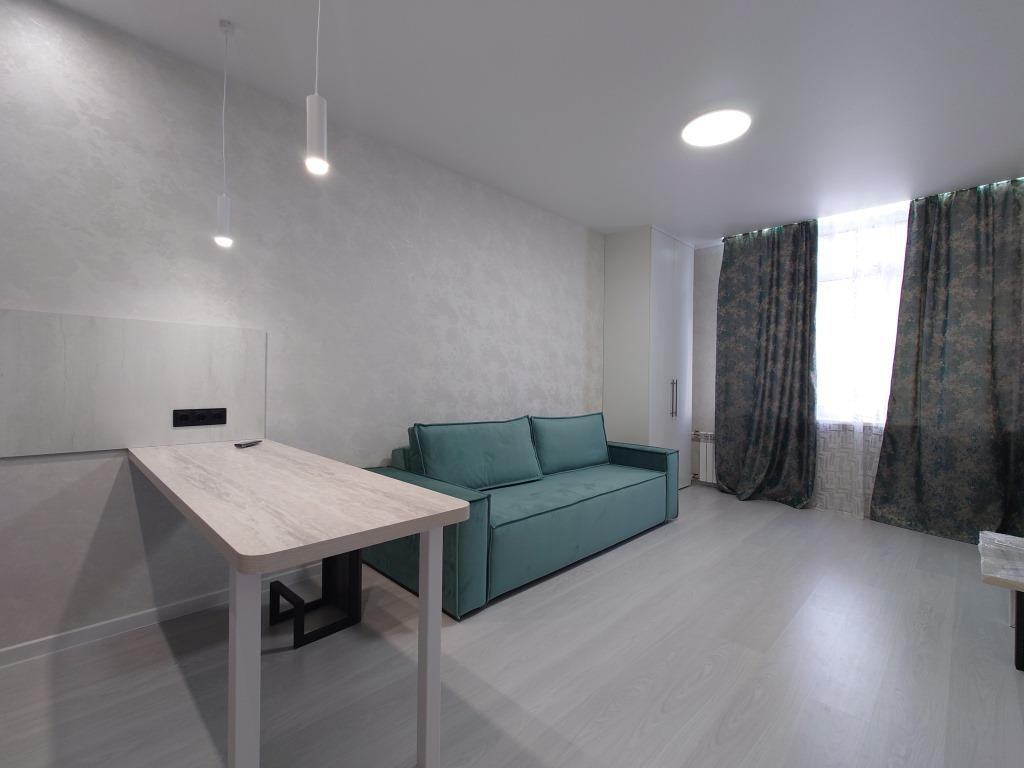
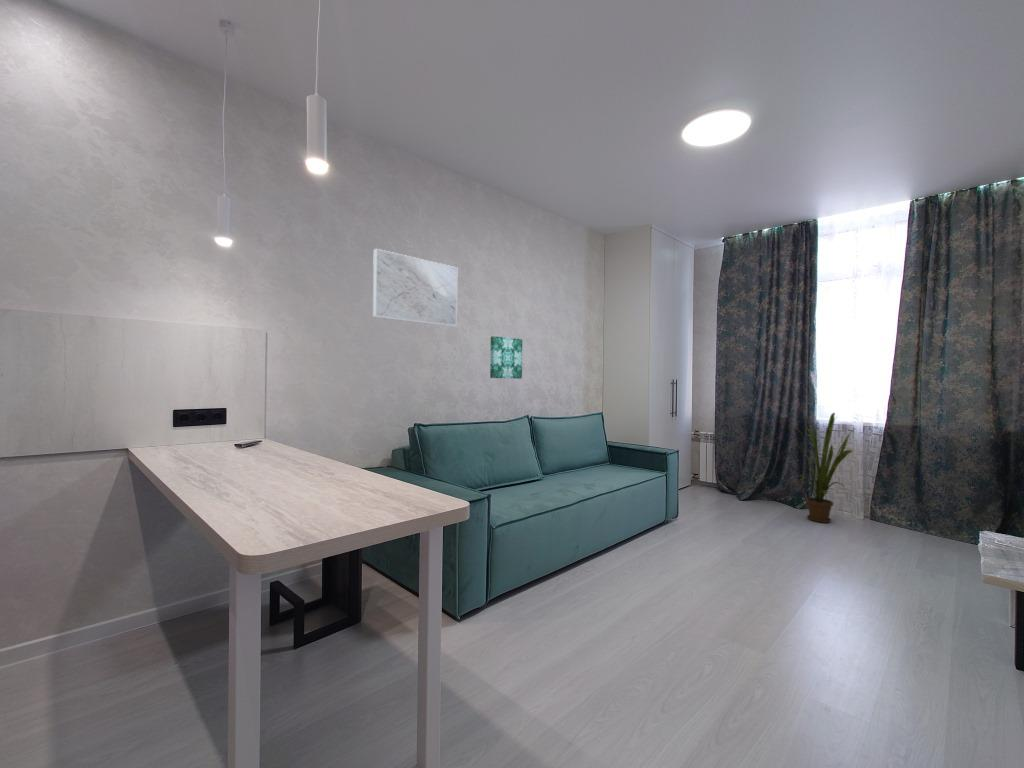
+ house plant (819, 465)
+ wall art (506, 358)
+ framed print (418, 290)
